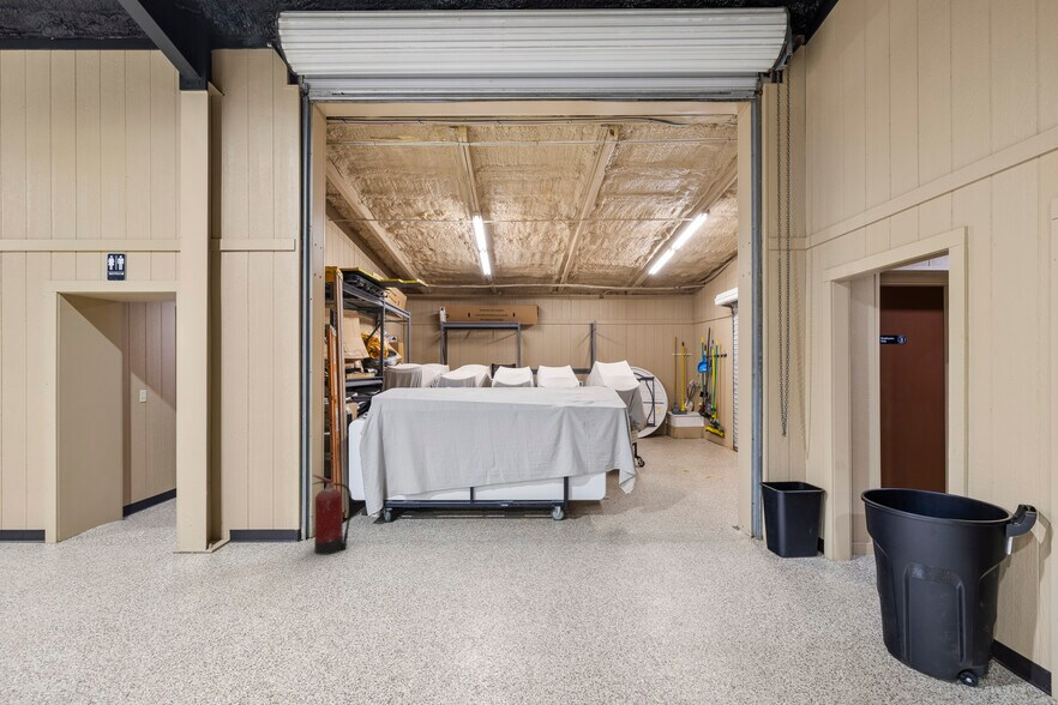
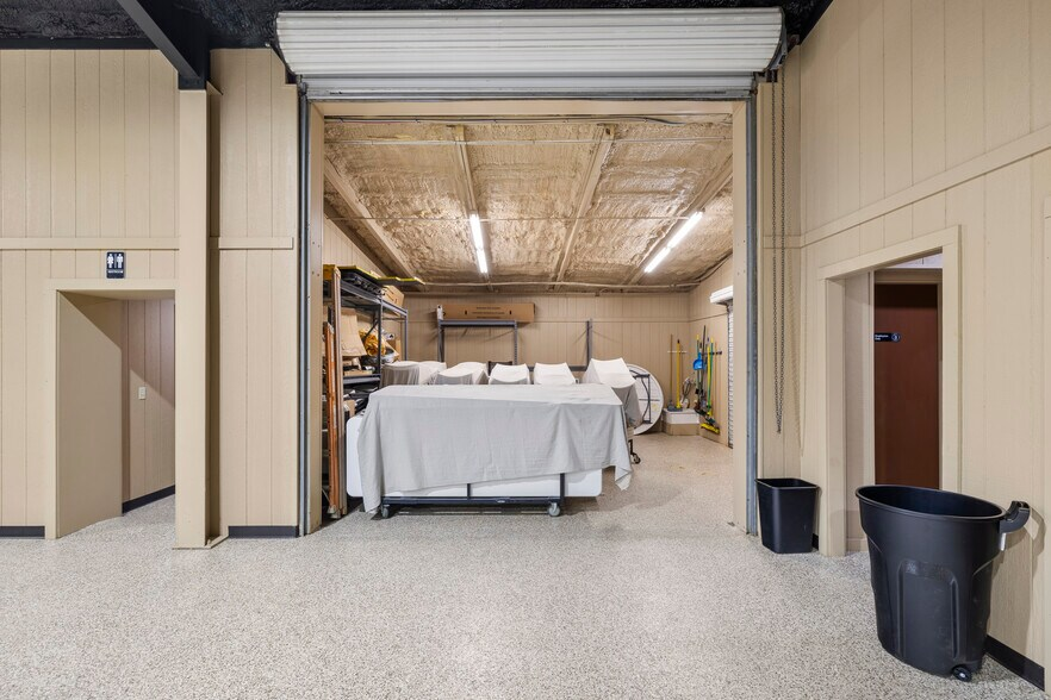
- fire extinguisher (331, 512)
